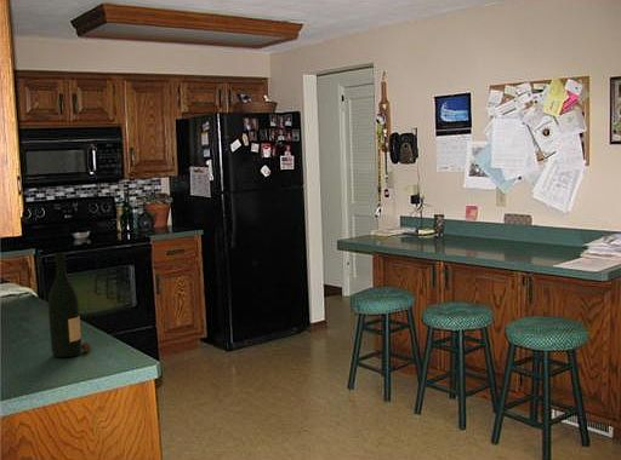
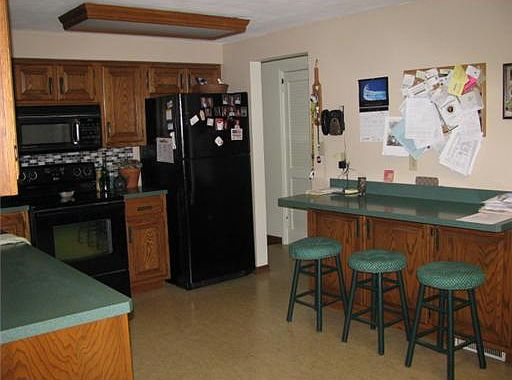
- wine bottle (67, 301)
